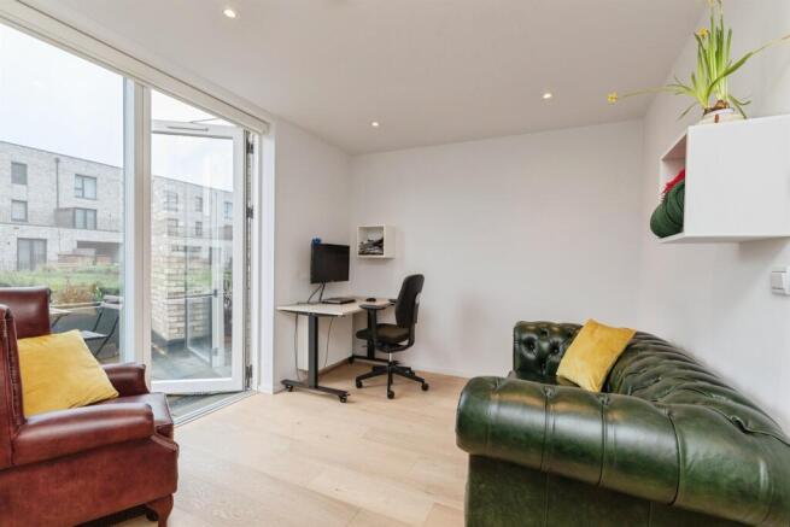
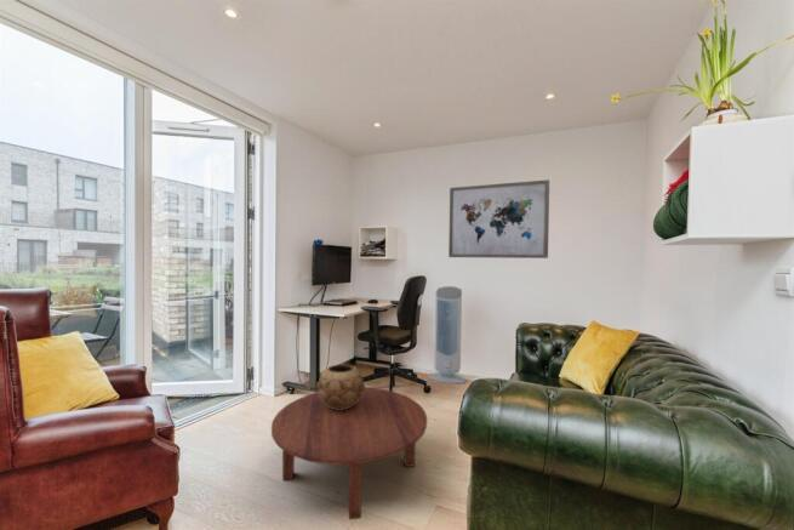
+ wall art (496, 221)
+ air purifier (447, 332)
+ coffee table (350, 443)
+ decorative bowl (341, 386)
